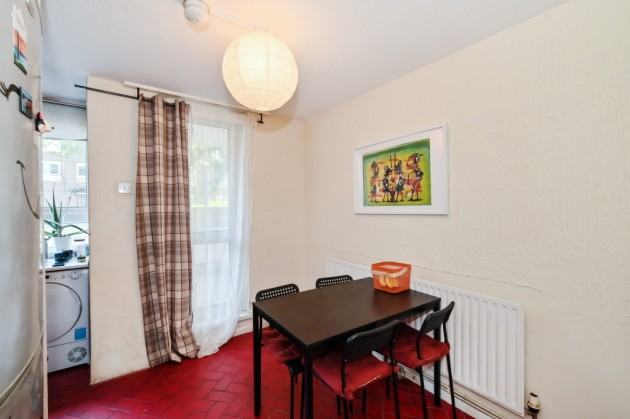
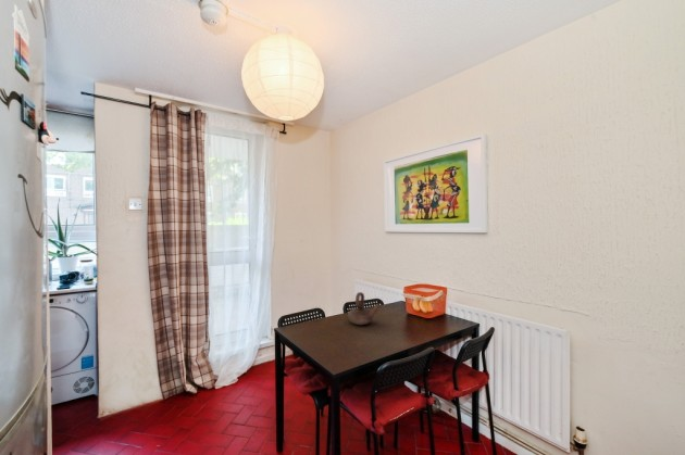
+ teapot (364, 308)
